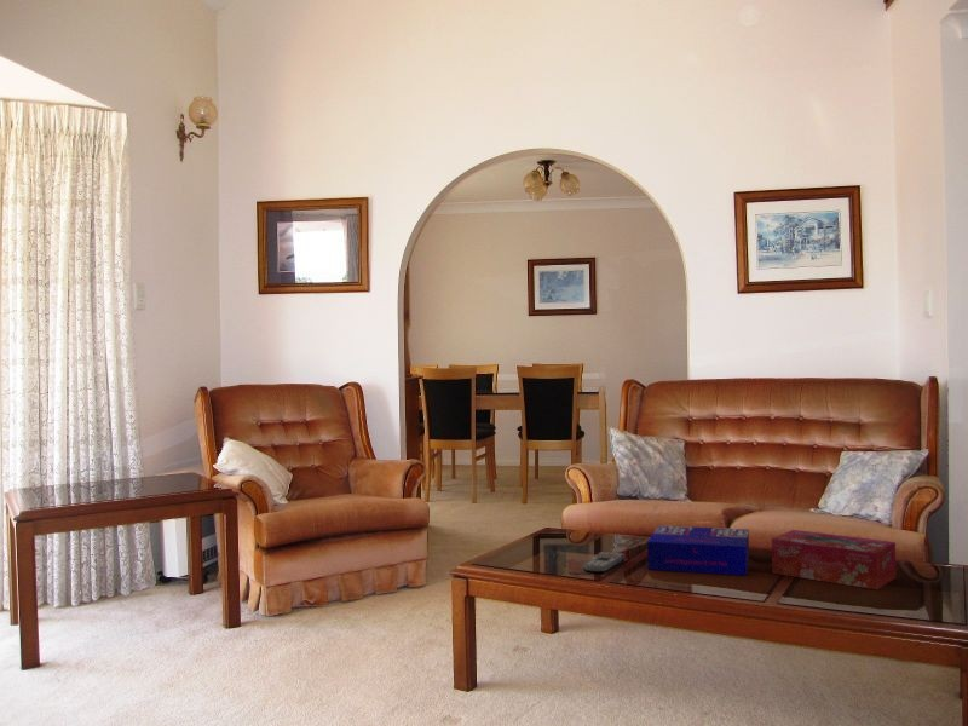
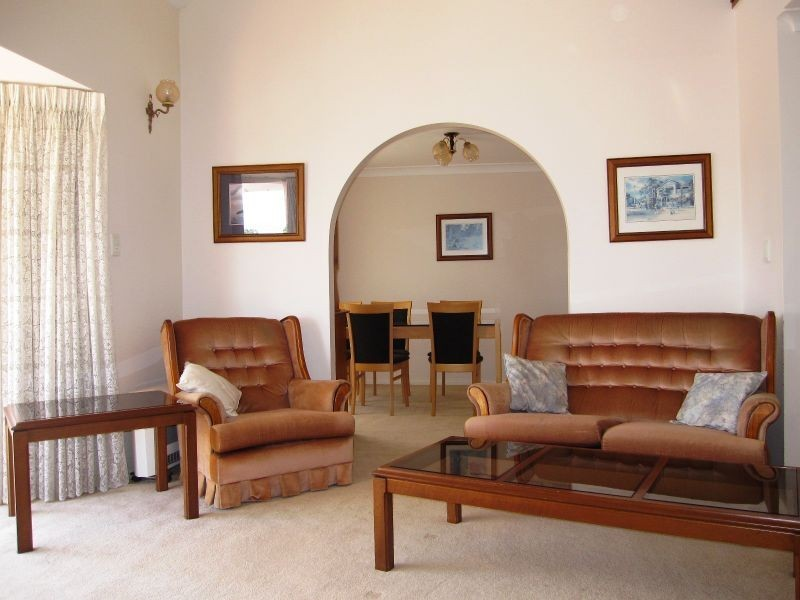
- tissue box (832, 558)
- board game (699, 548)
- remote control (603, 561)
